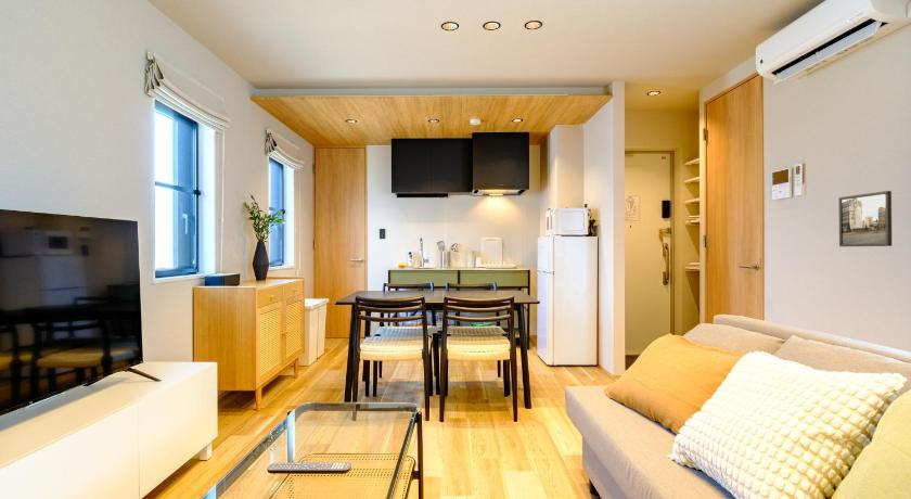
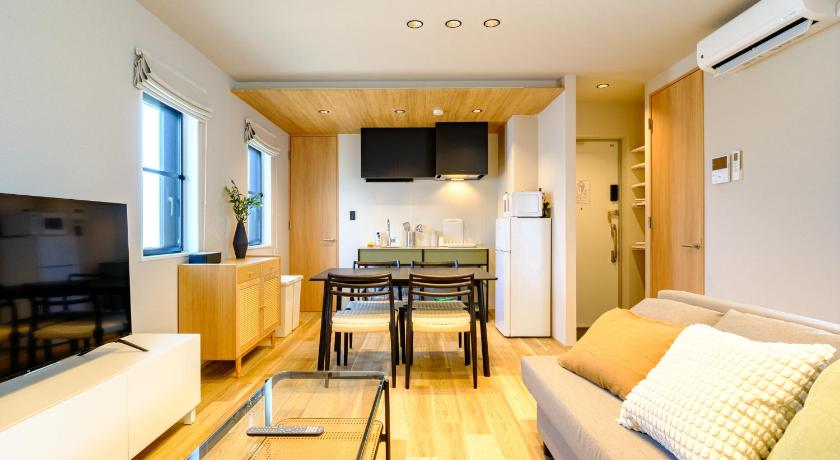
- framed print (863, 220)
